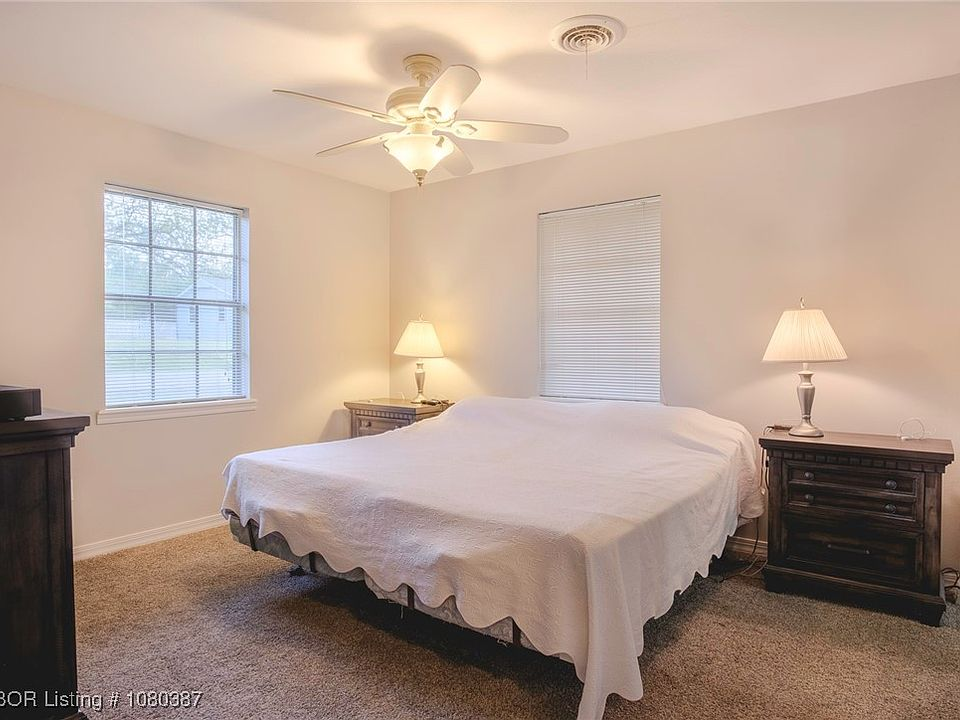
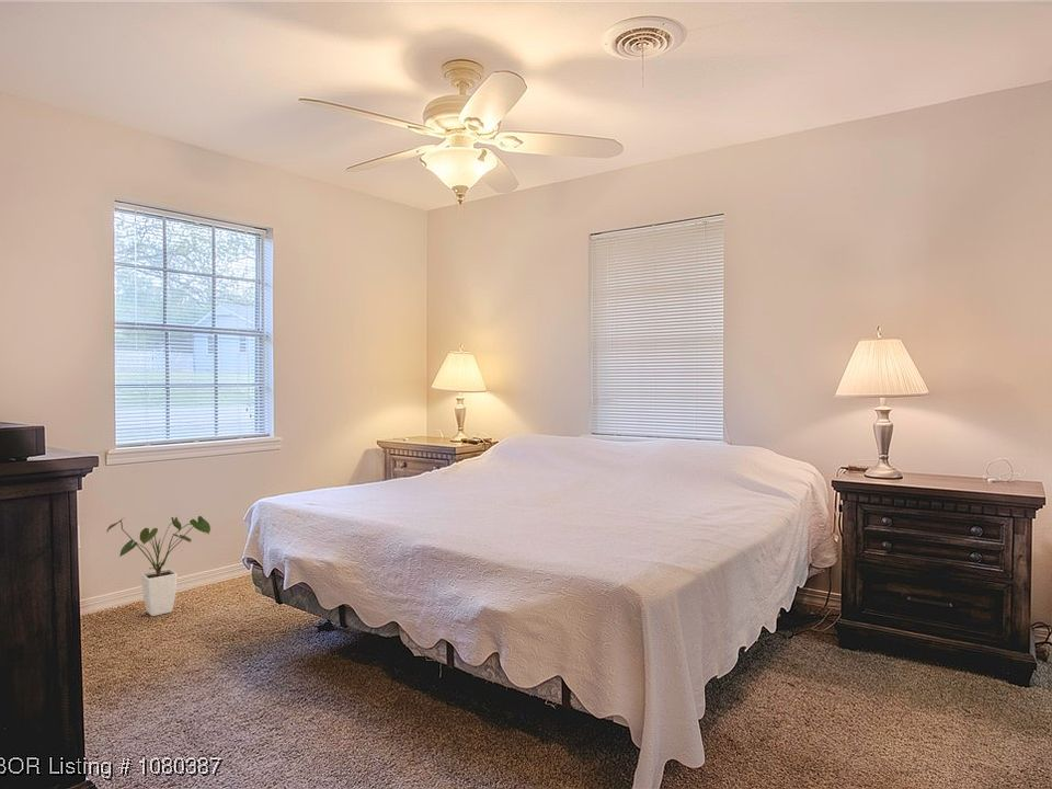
+ house plant (162, 564)
